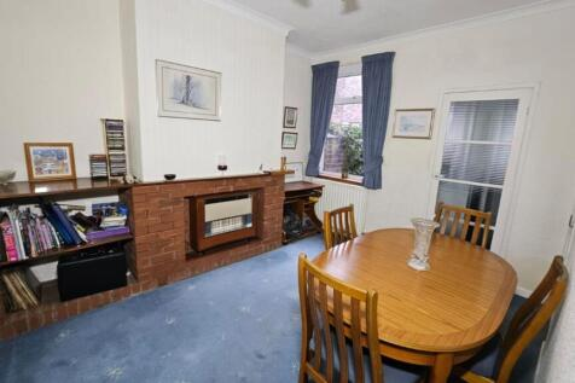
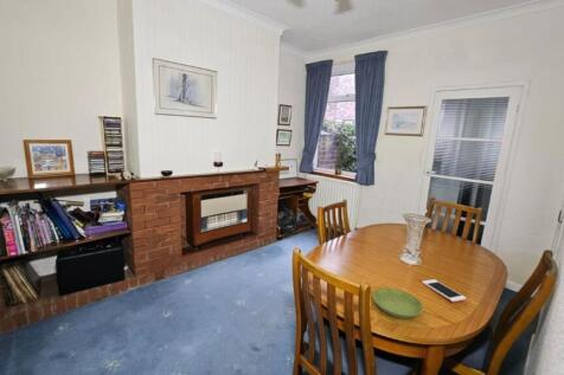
+ cell phone (442, 290)
+ saucer (396, 303)
